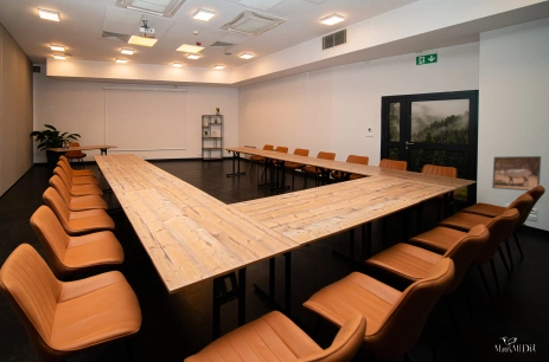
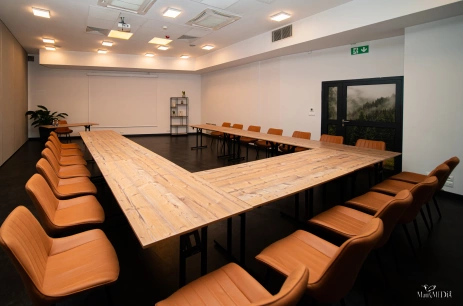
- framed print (515, 173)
